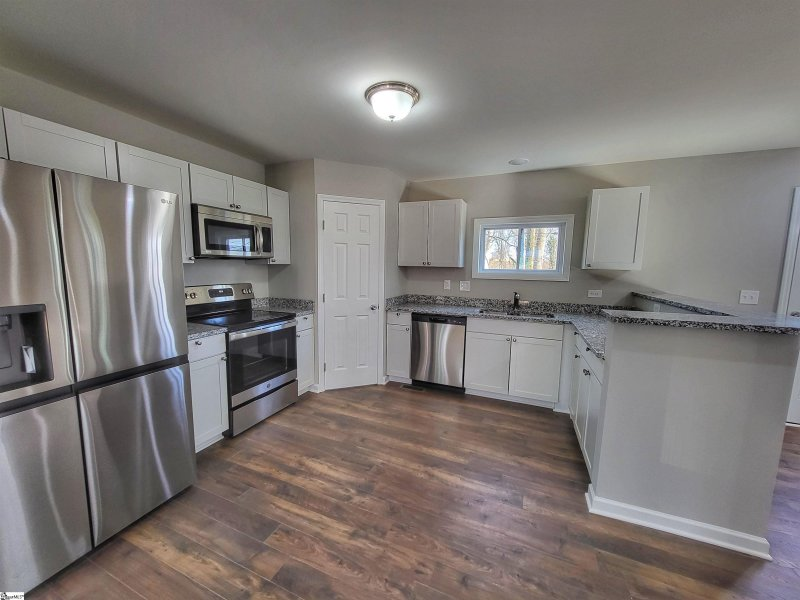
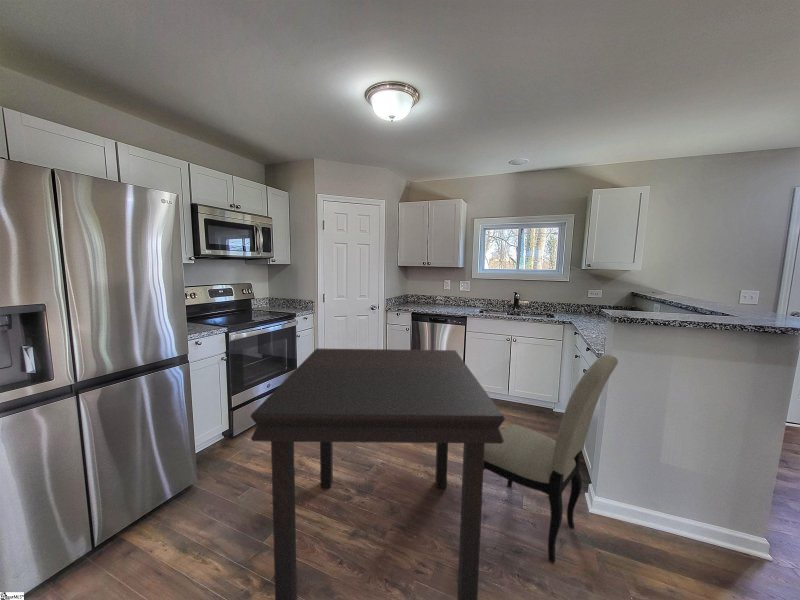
+ dining chair (534, 436)
+ dining table (382, 442)
